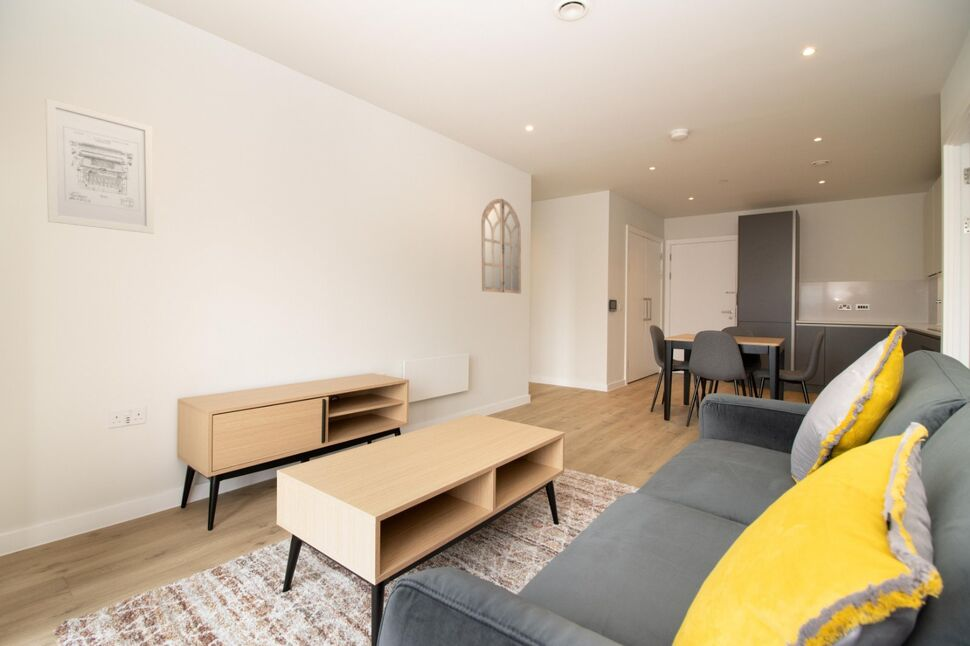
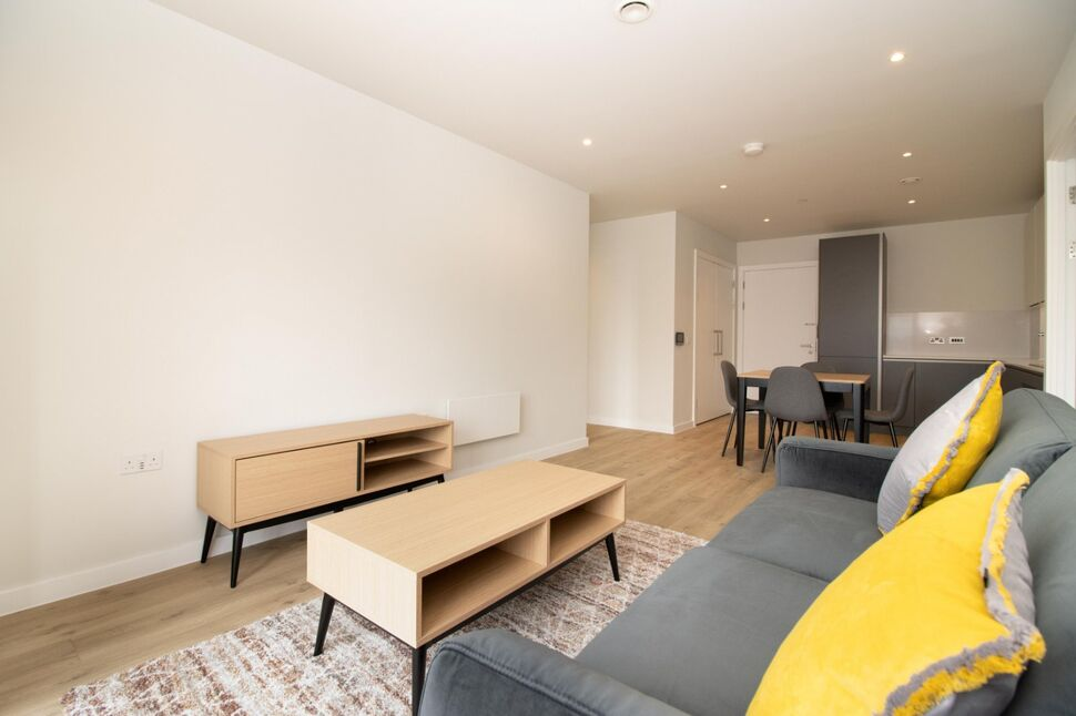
- home mirror (502, 245)
- wall art (103, 170)
